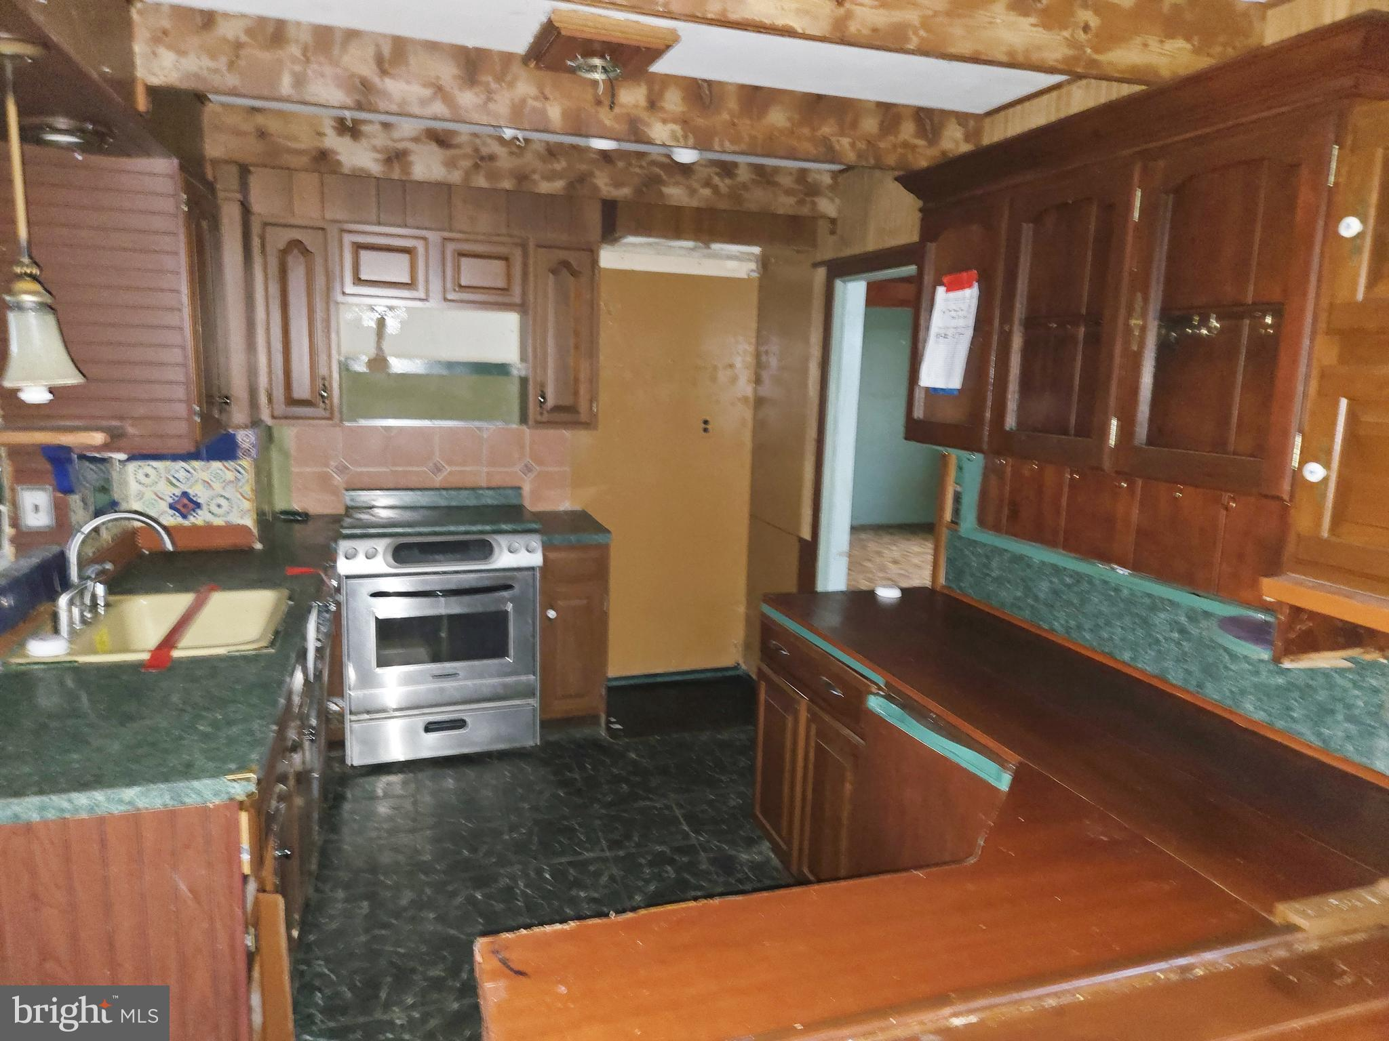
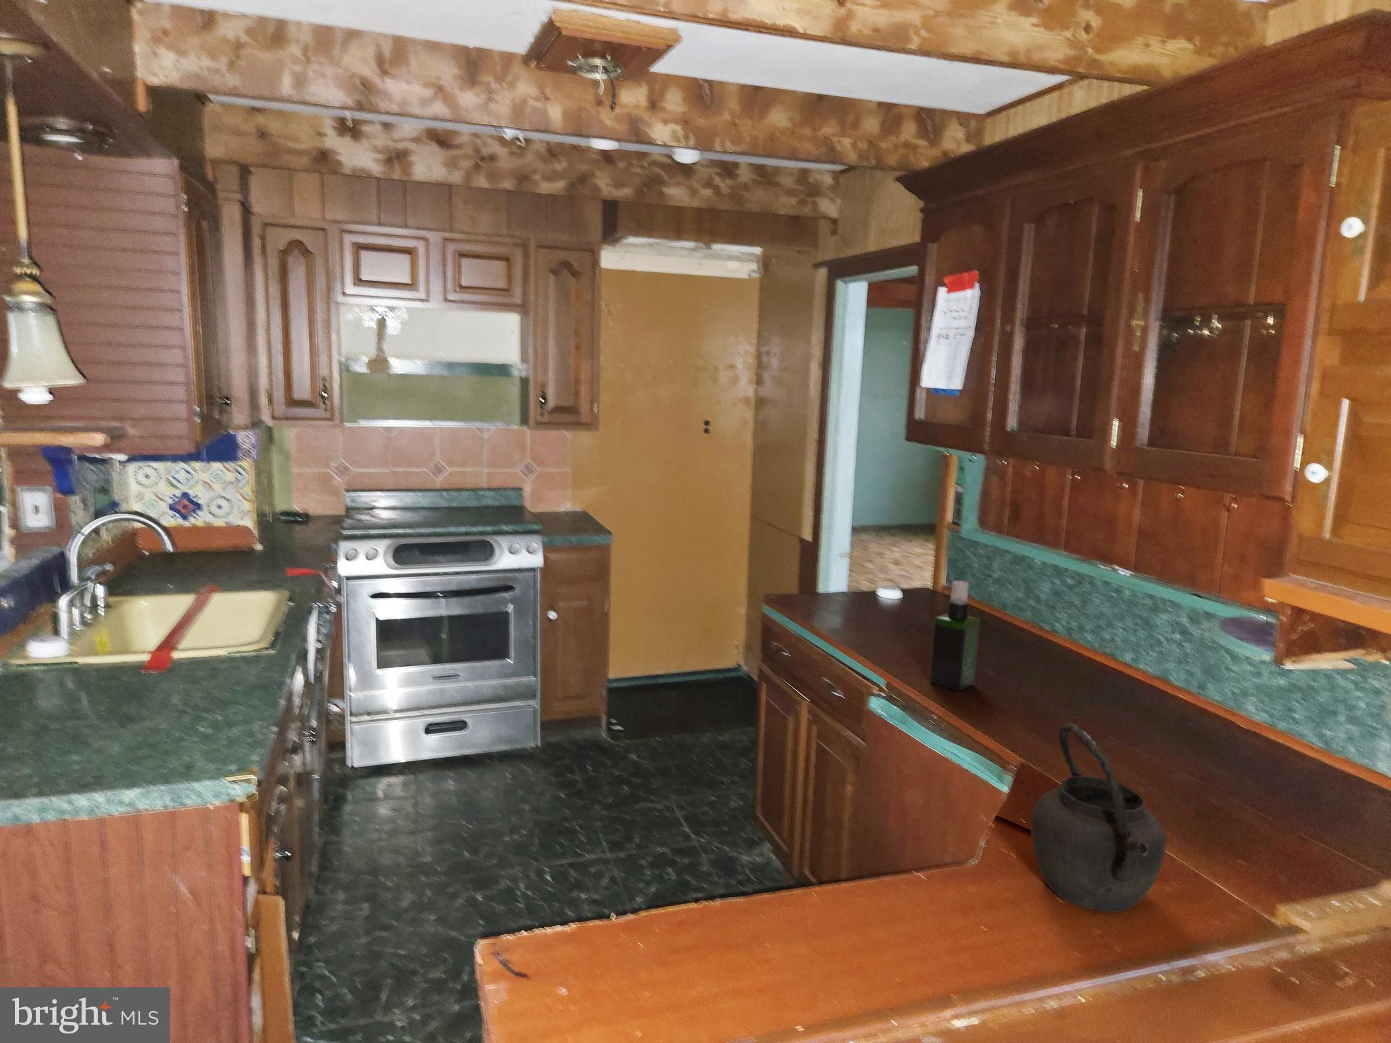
+ kettle (1101, 817)
+ spray bottle (956, 633)
